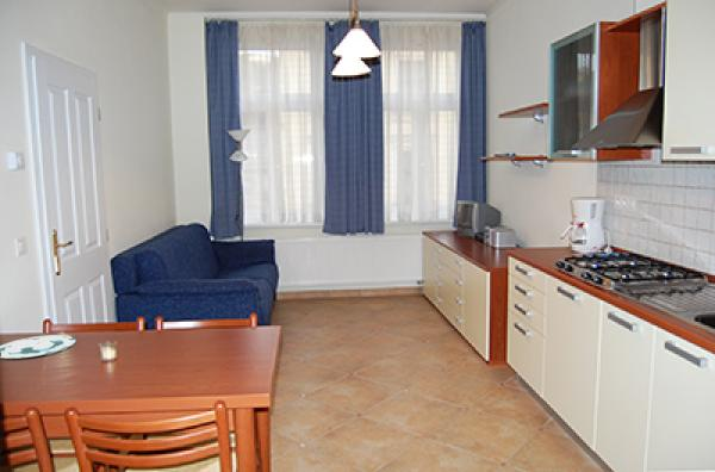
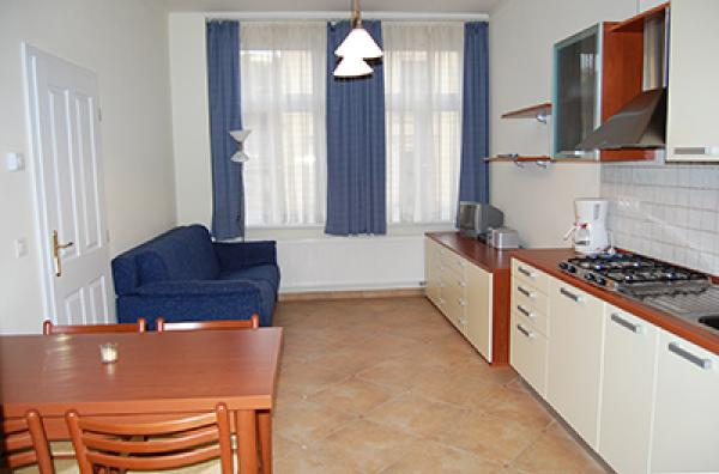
- plate (35, 342)
